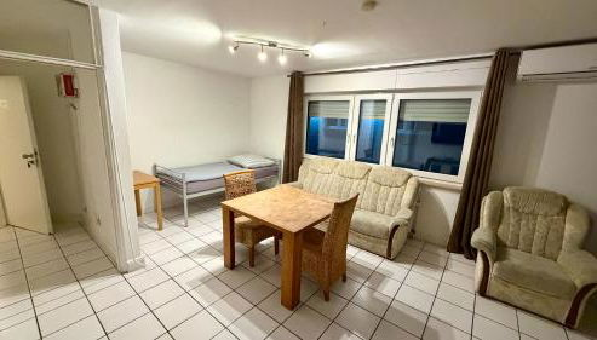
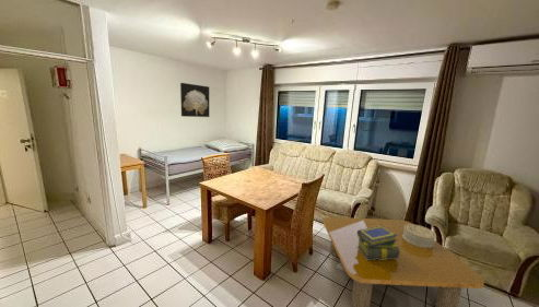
+ decorative box (418, 235)
+ coffee table (384, 260)
+ stack of books (377, 243)
+ wall art (196, 101)
